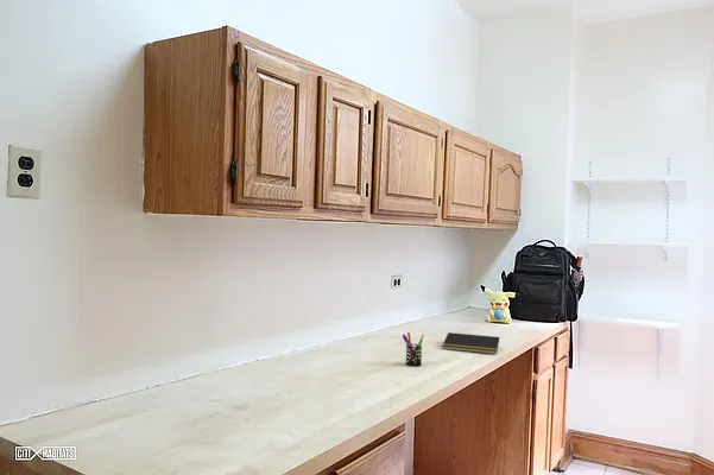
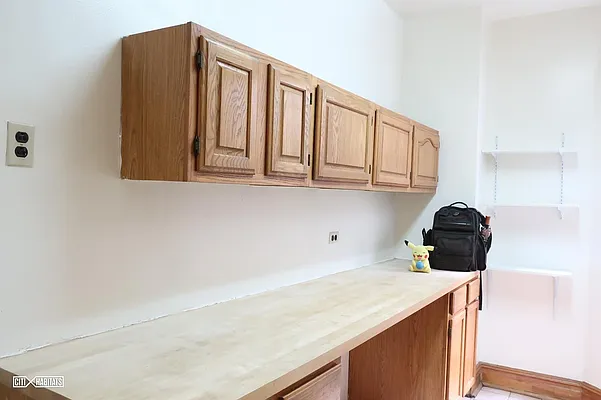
- notepad (470, 342)
- pen holder (415, 348)
